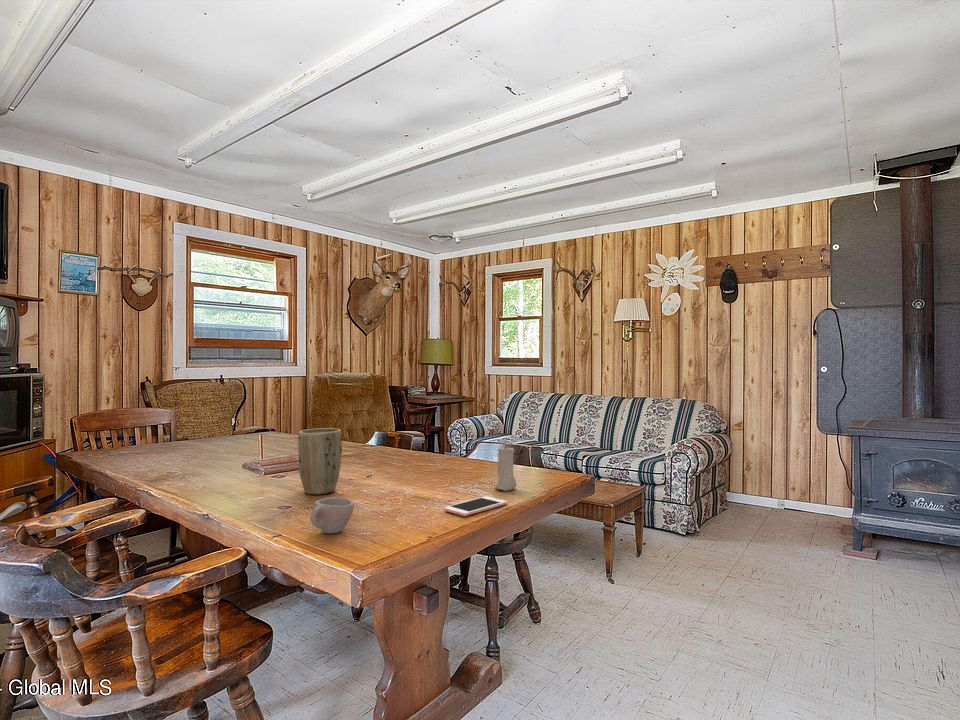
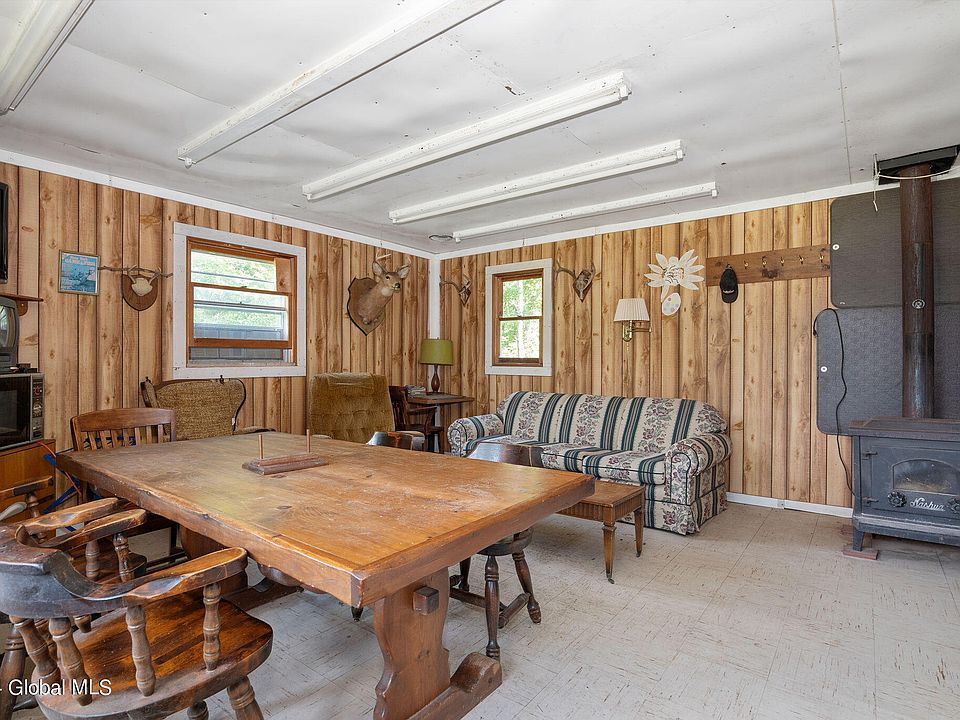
- cell phone (476, 505)
- plant pot (320, 460)
- cup (330, 517)
- candle (505, 466)
